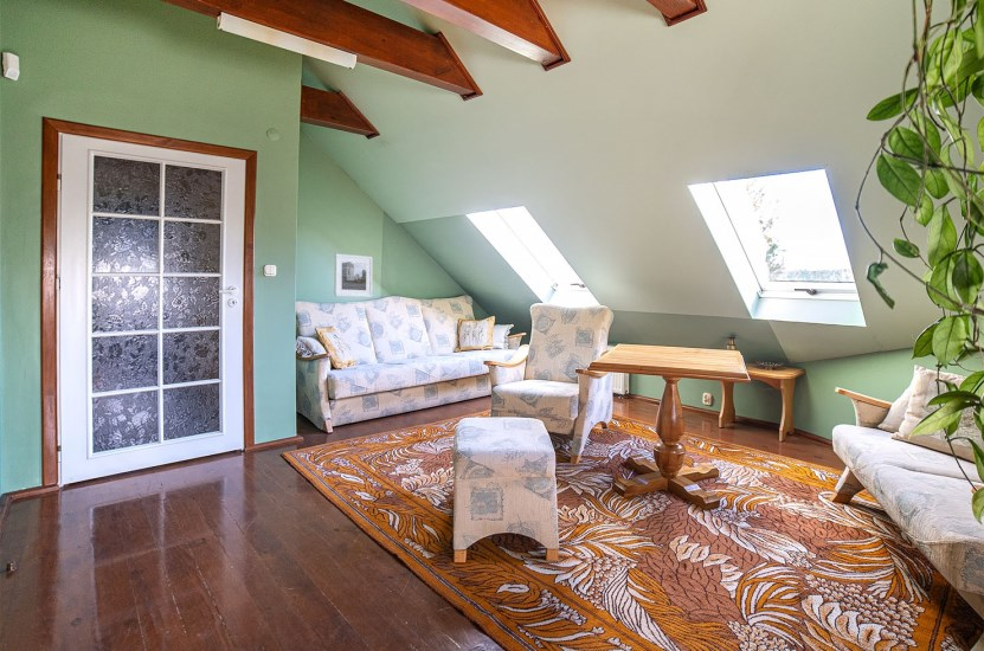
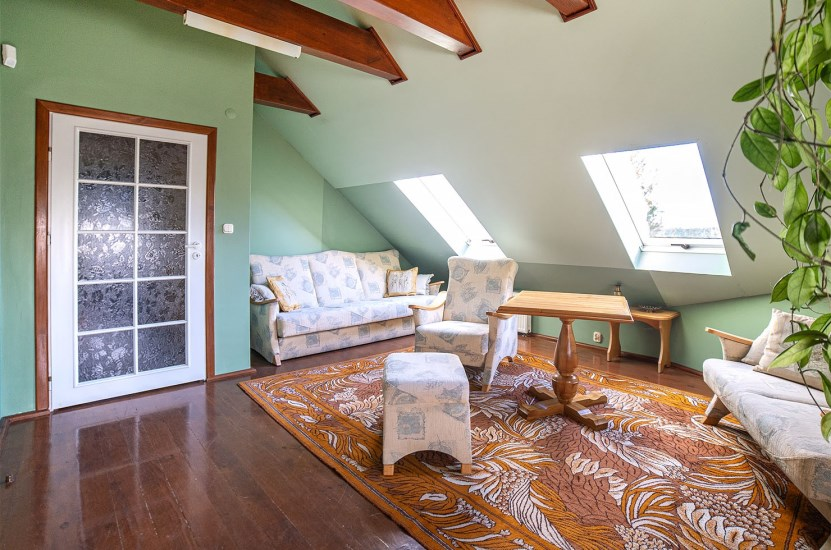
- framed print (353, 276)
